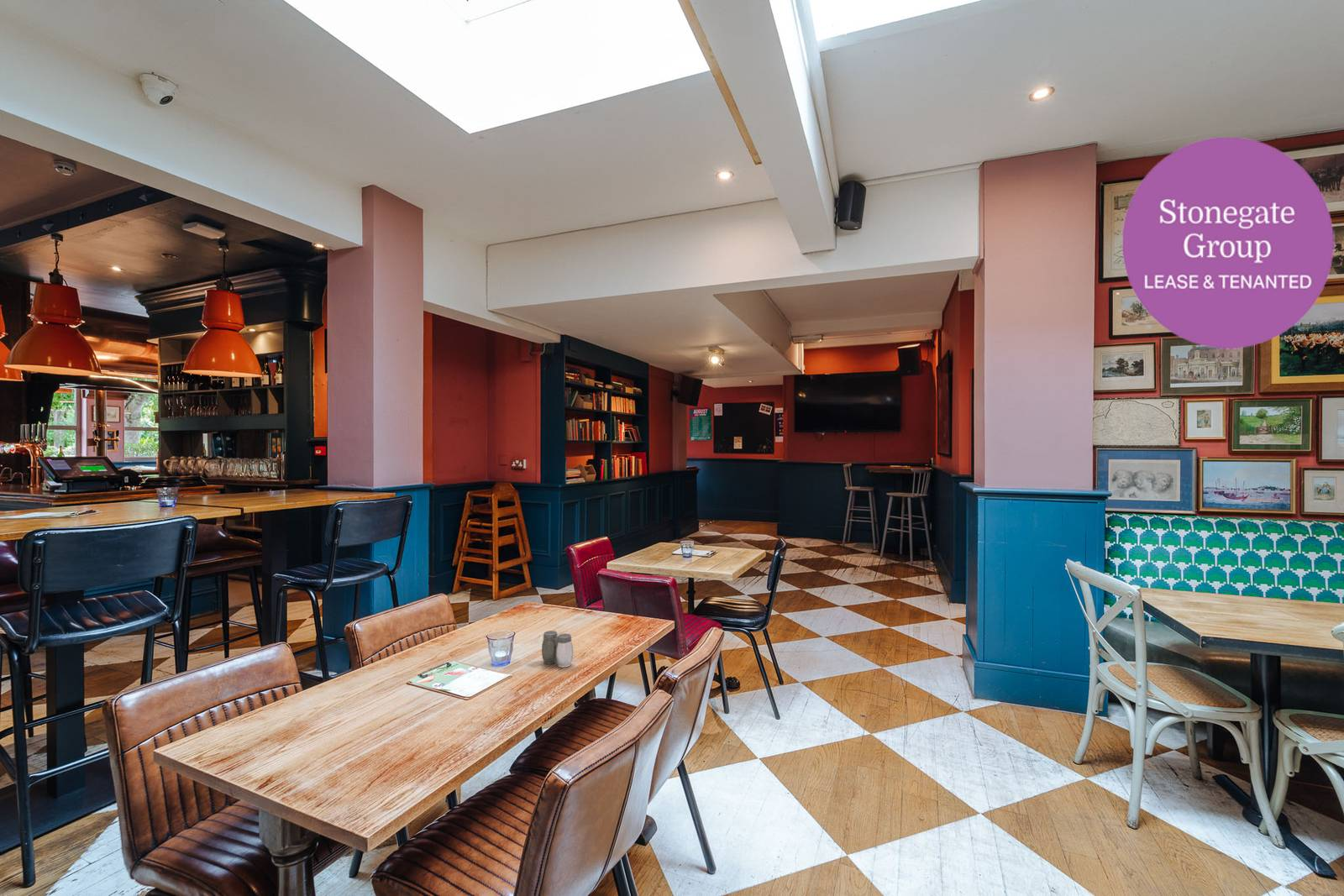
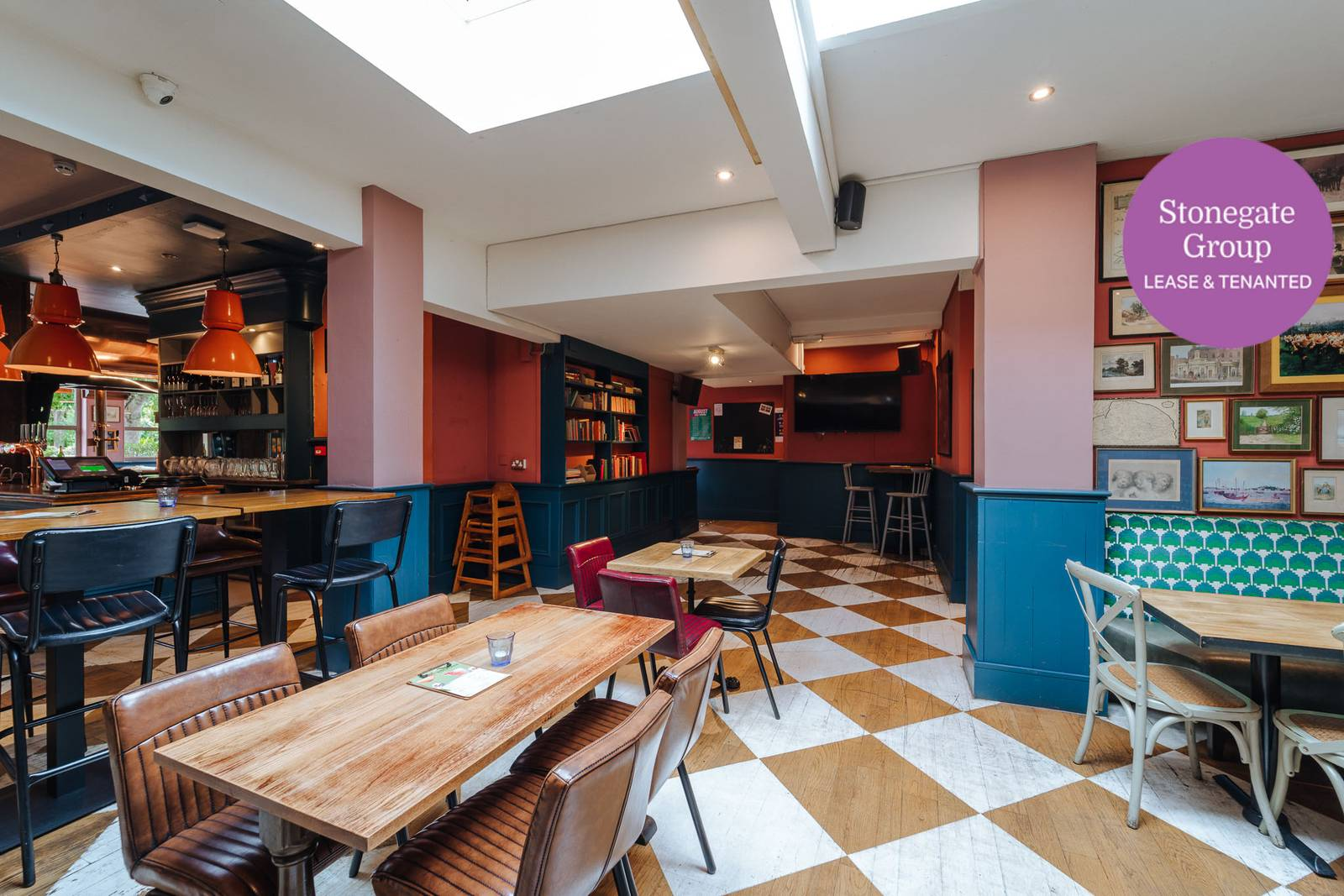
- salt and pepper shaker (557, 647)
